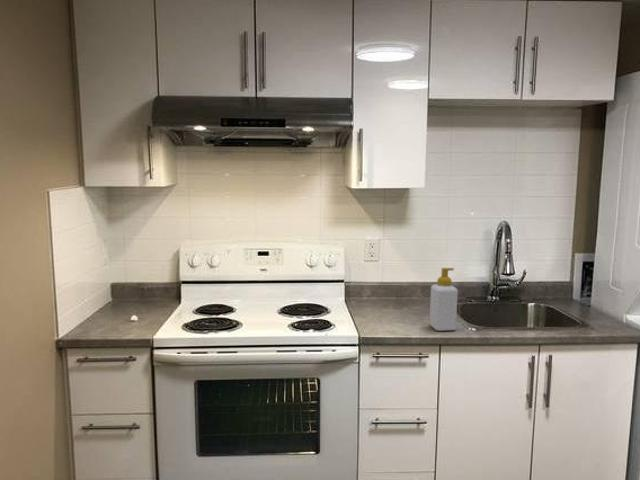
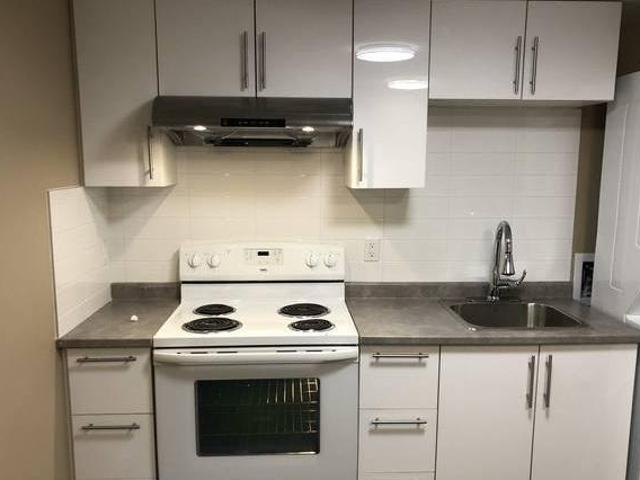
- soap bottle (443, 298)
